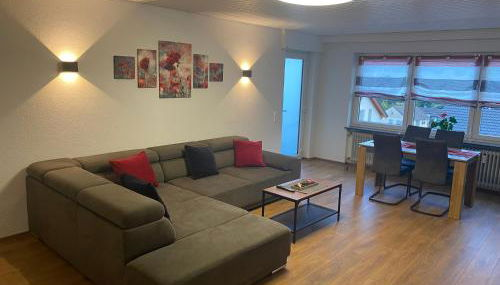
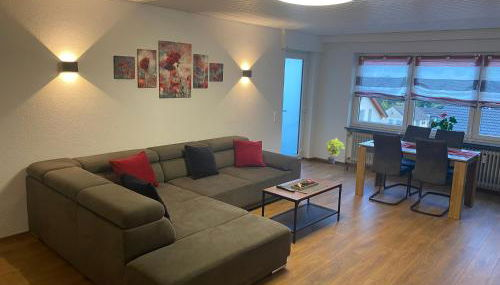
+ potted plant (333, 150)
